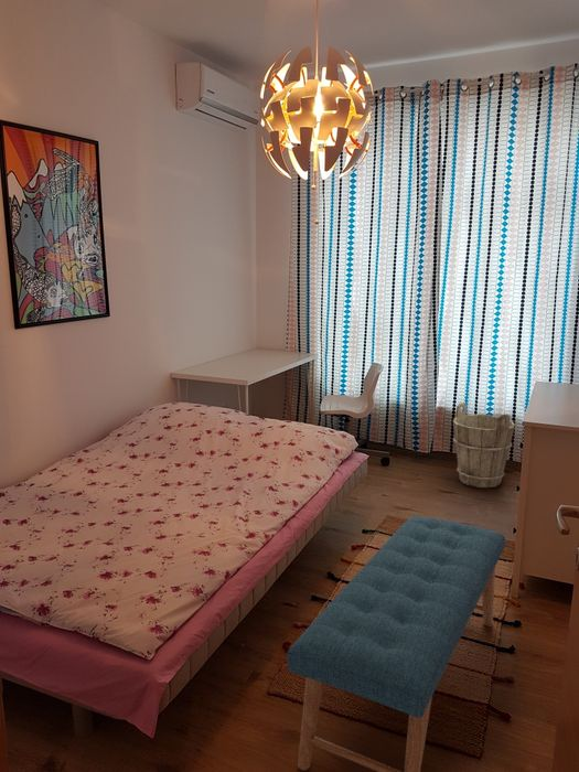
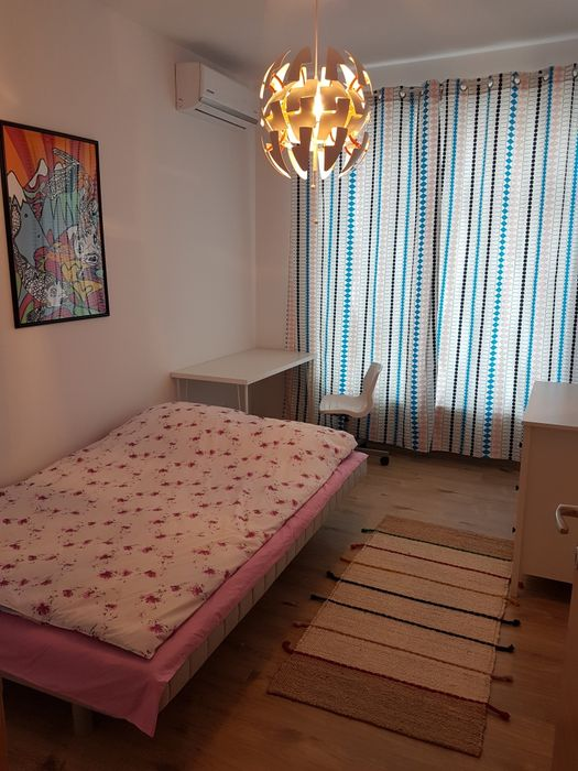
- bucket (482, 444)
- bench (412, 629)
